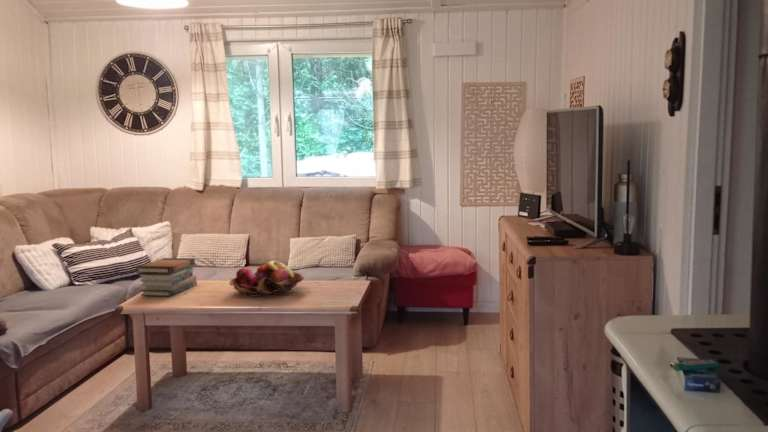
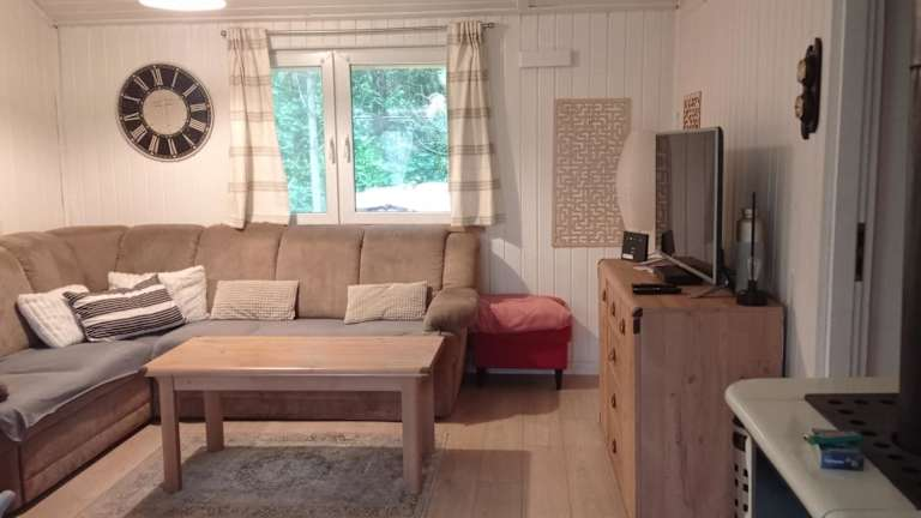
- book stack (167, 276)
- fruit basket (268, 277)
